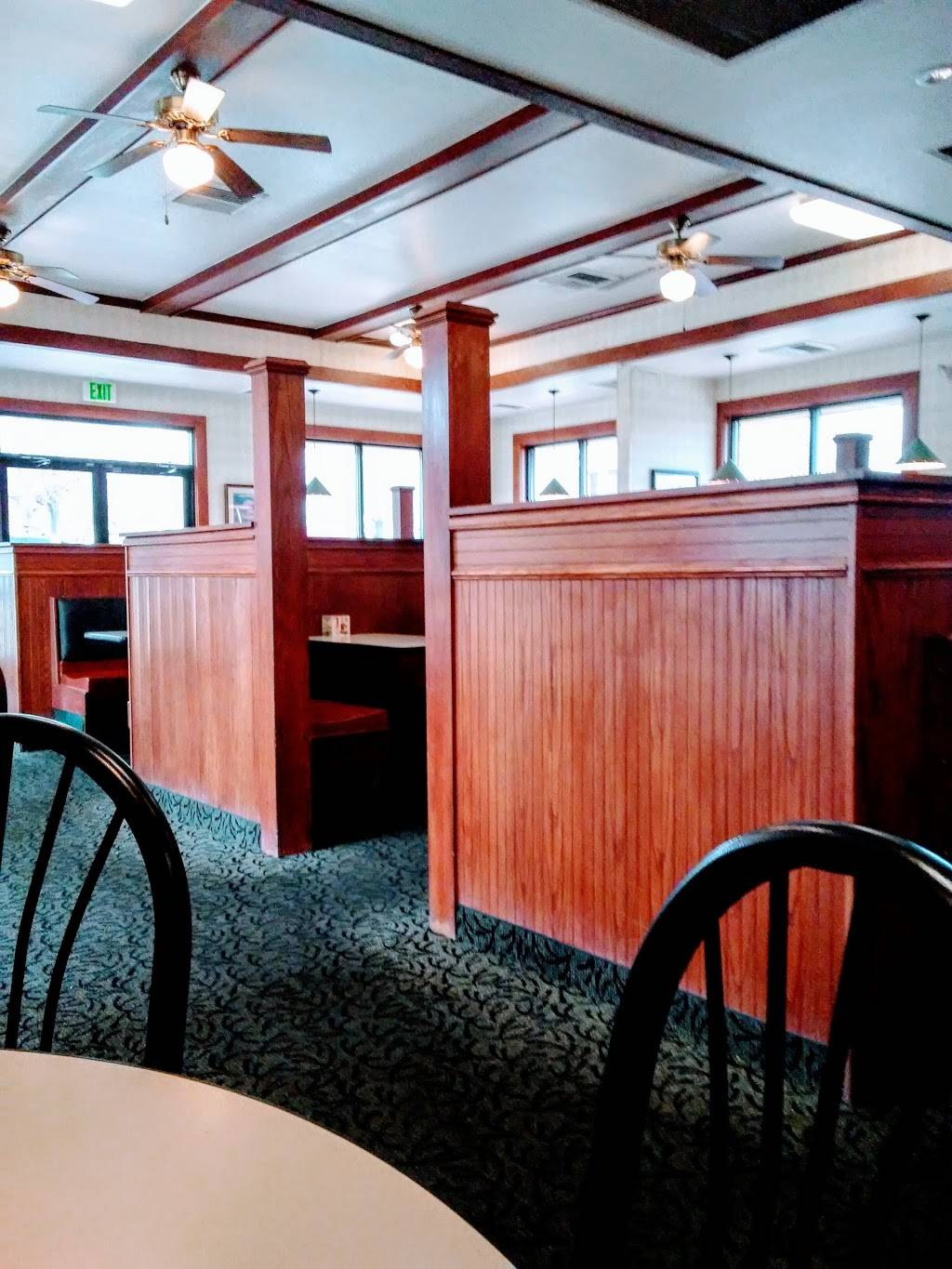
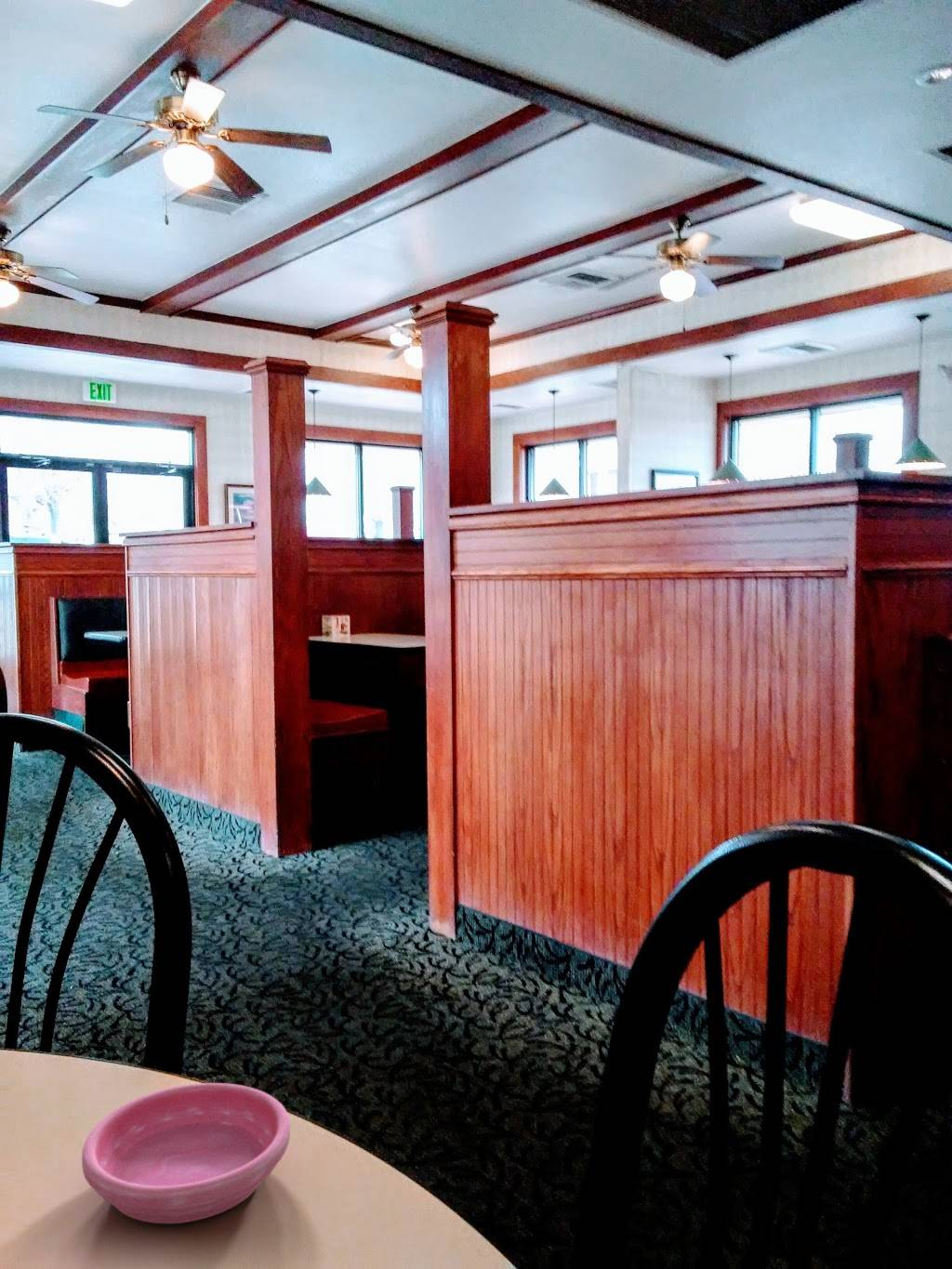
+ saucer (189, 1154)
